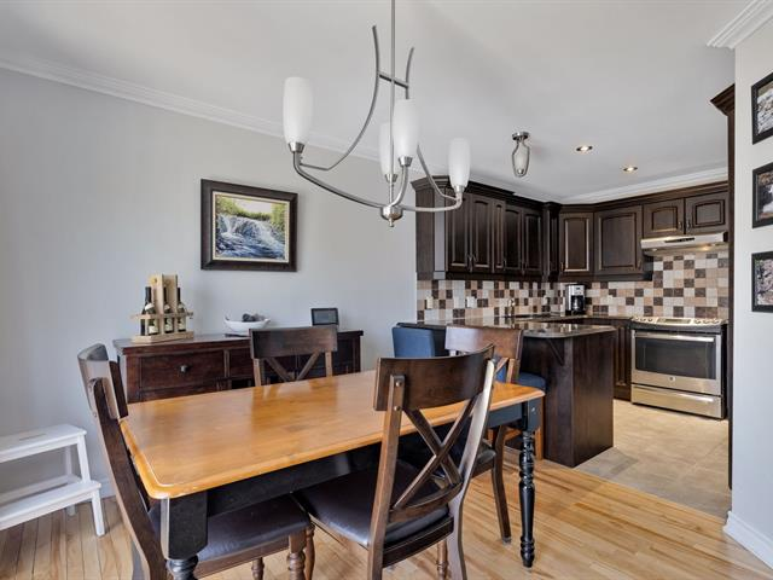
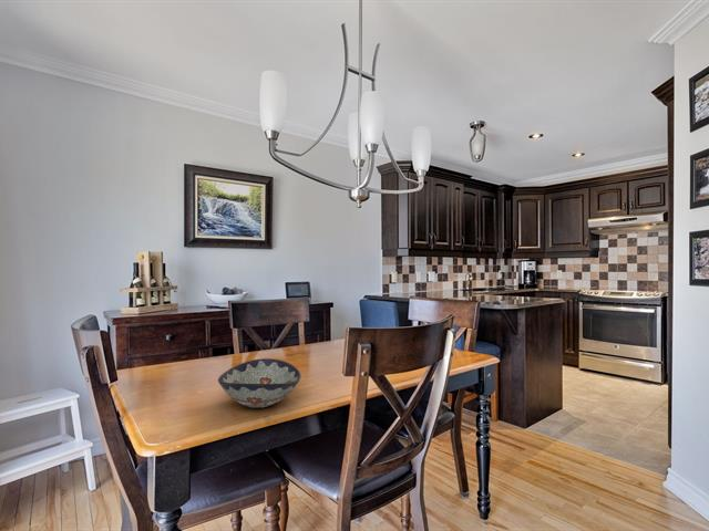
+ decorative bowl (260, 385)
